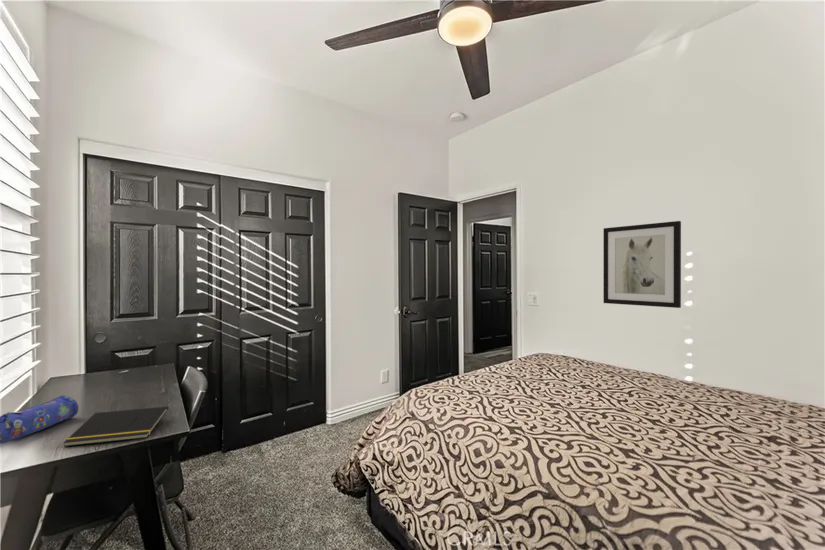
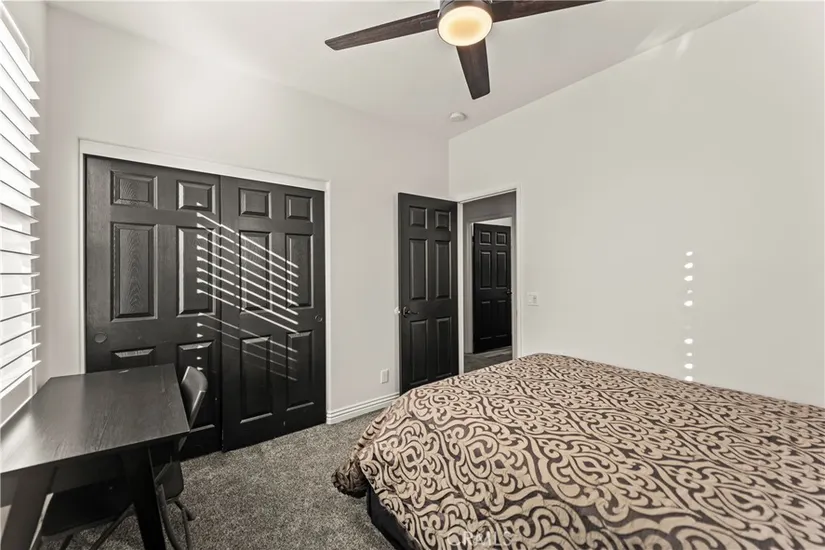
- notepad (120, 424)
- pencil case (37, 416)
- wall art (639, 265)
